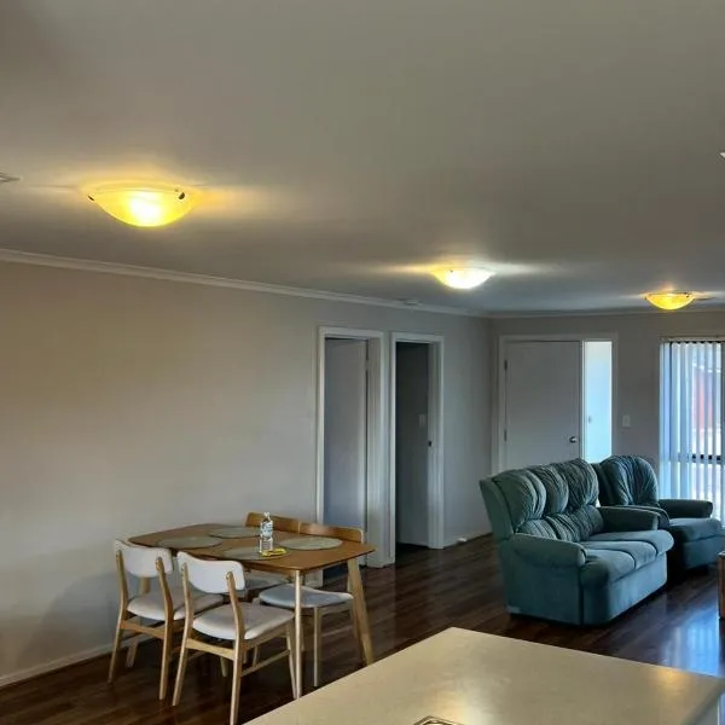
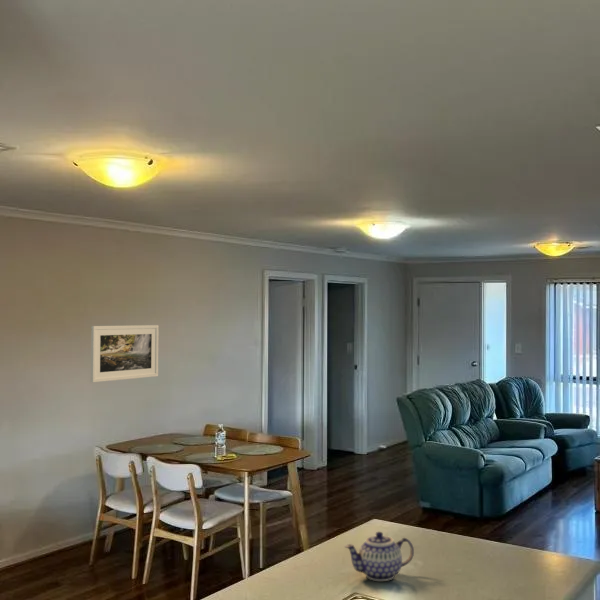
+ teapot (379, 554)
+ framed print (126, 352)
